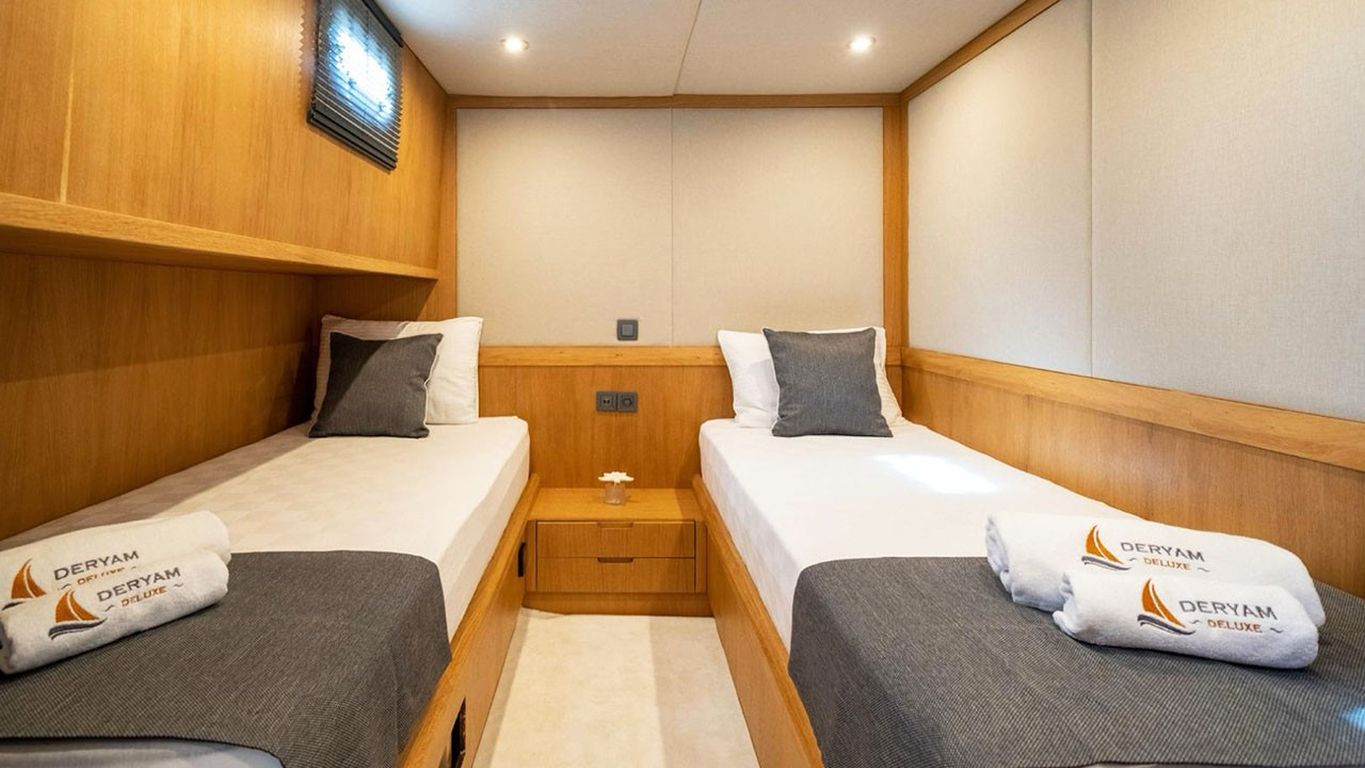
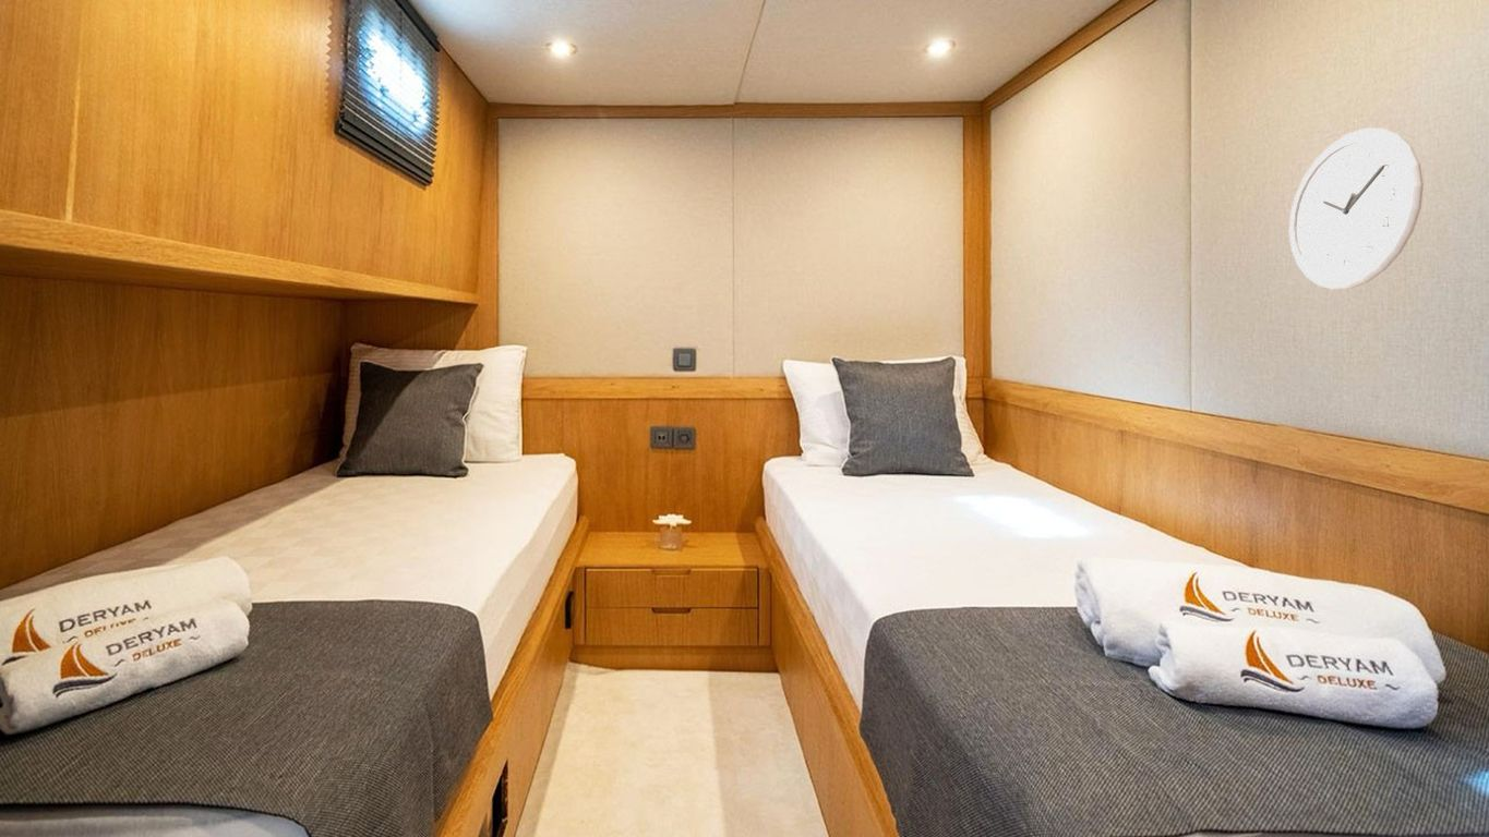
+ wall clock (1346, 210)
